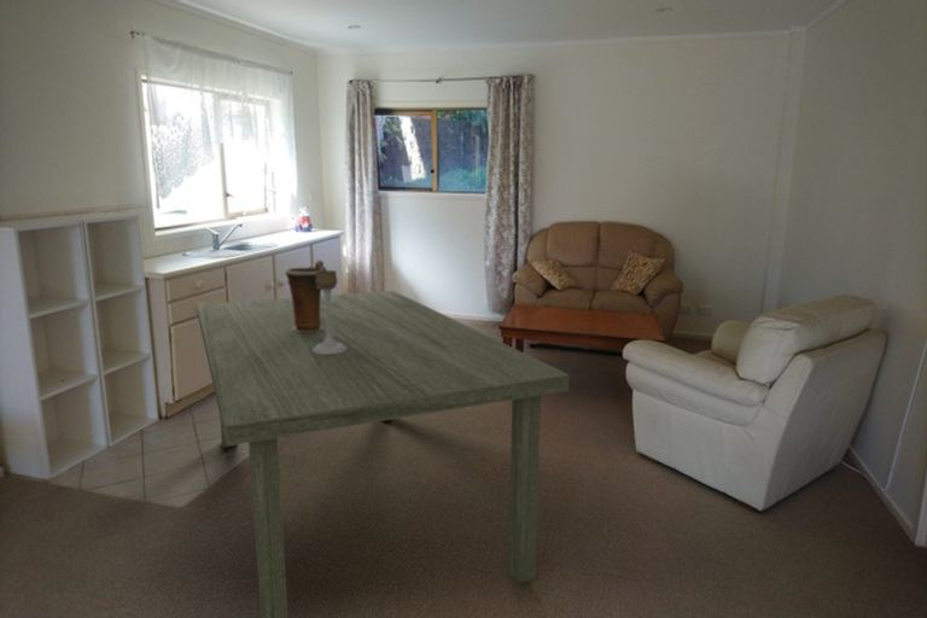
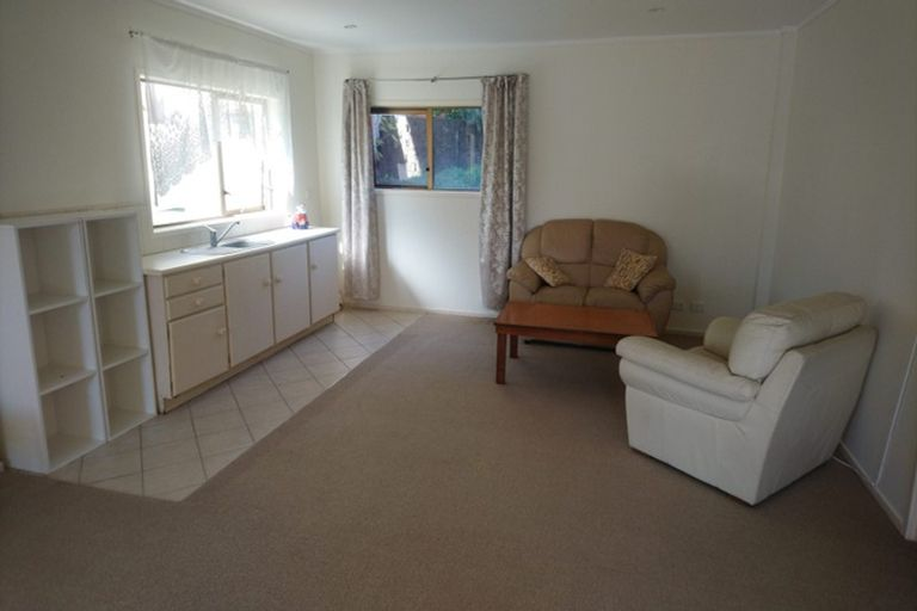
- vase (308, 295)
- dining table (345, 418)
- candle holder (327, 310)
